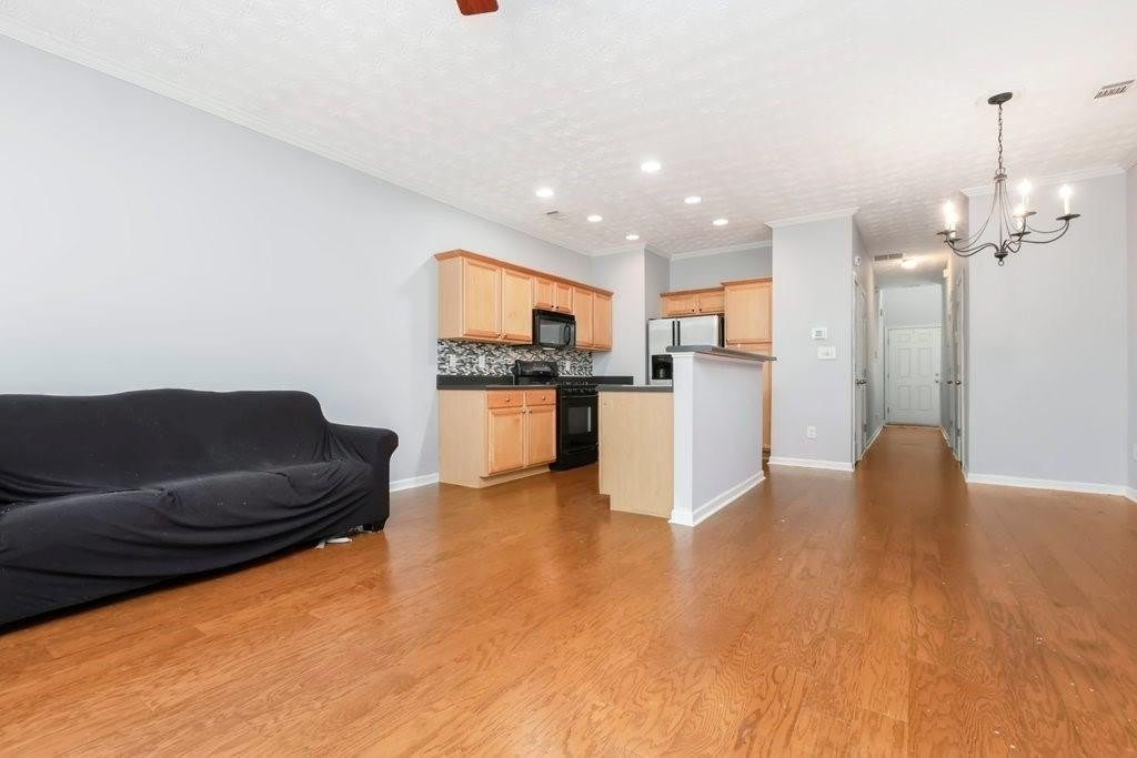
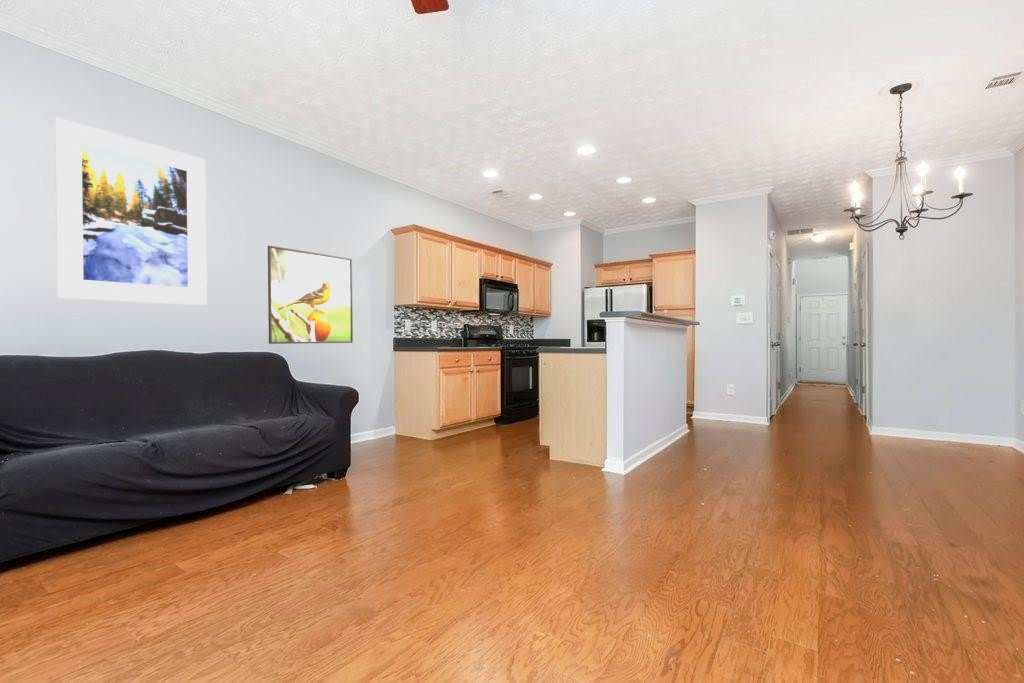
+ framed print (138, 221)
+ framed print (313, 298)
